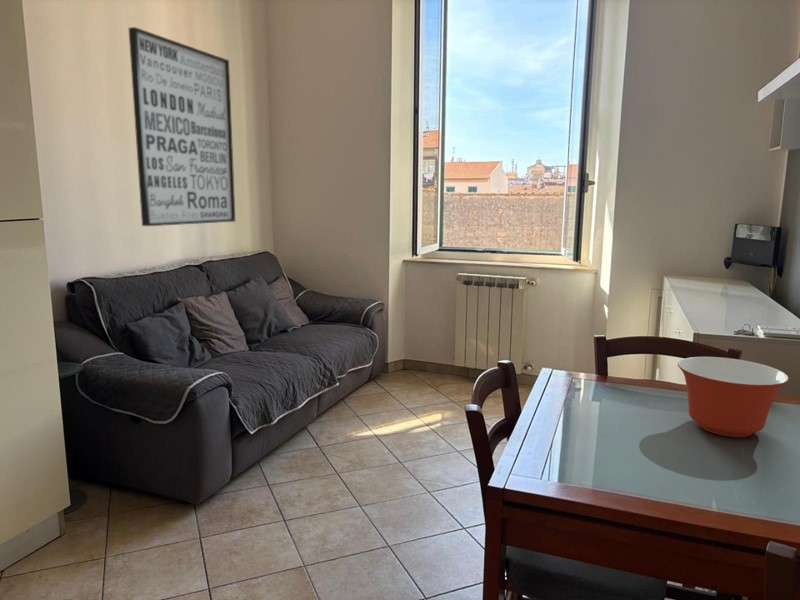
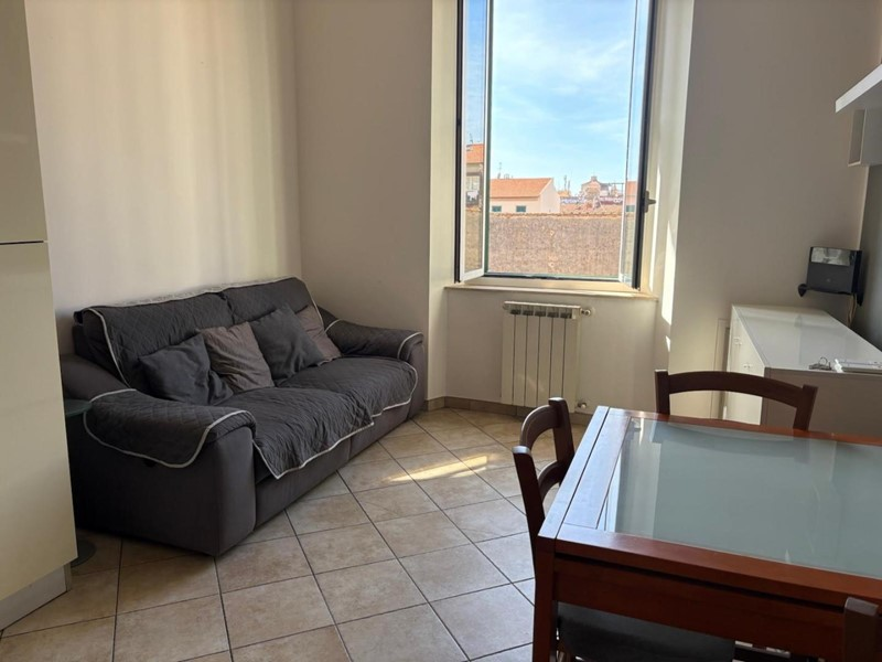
- wall art (188, 136)
- mixing bowl (727, 398)
